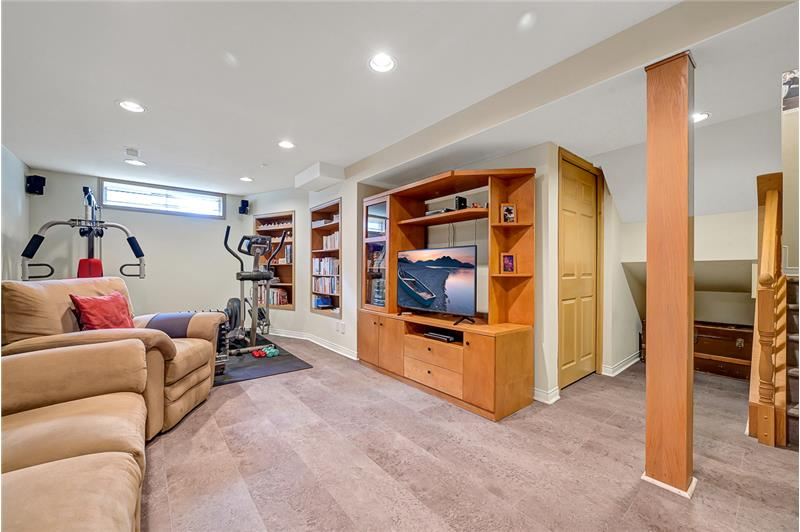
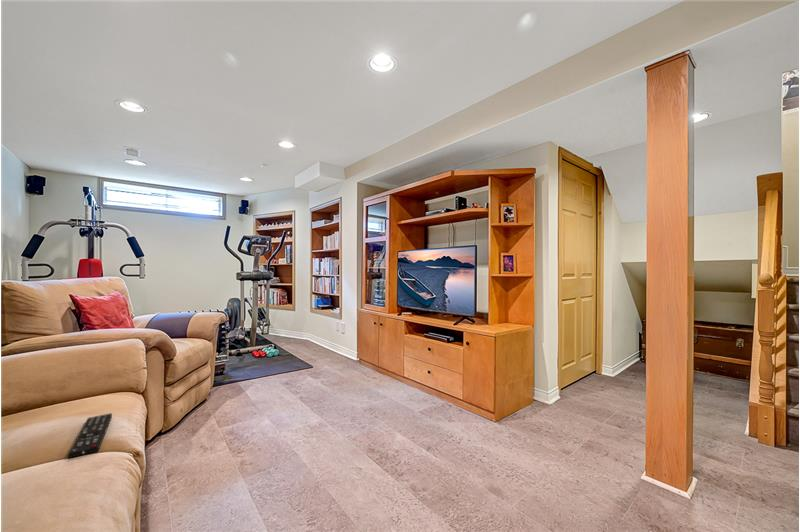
+ remote control (92, 432)
